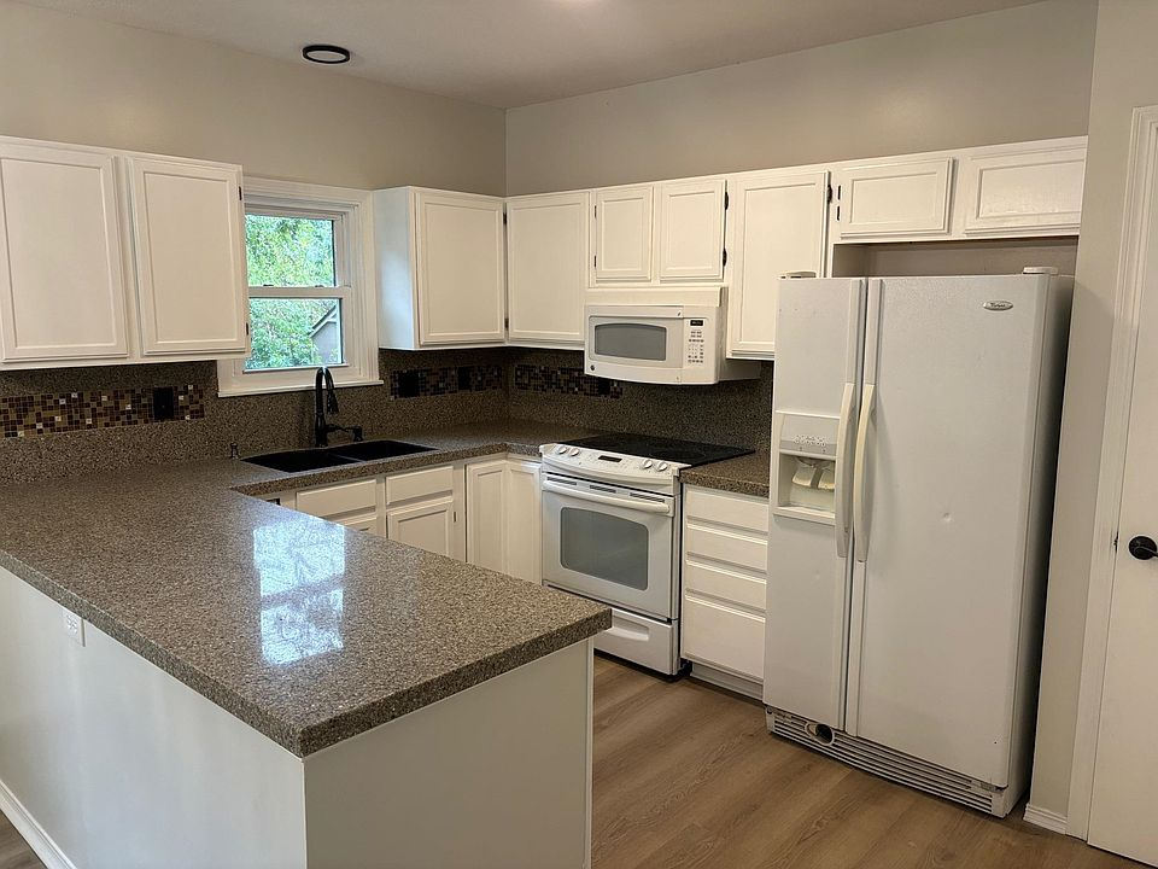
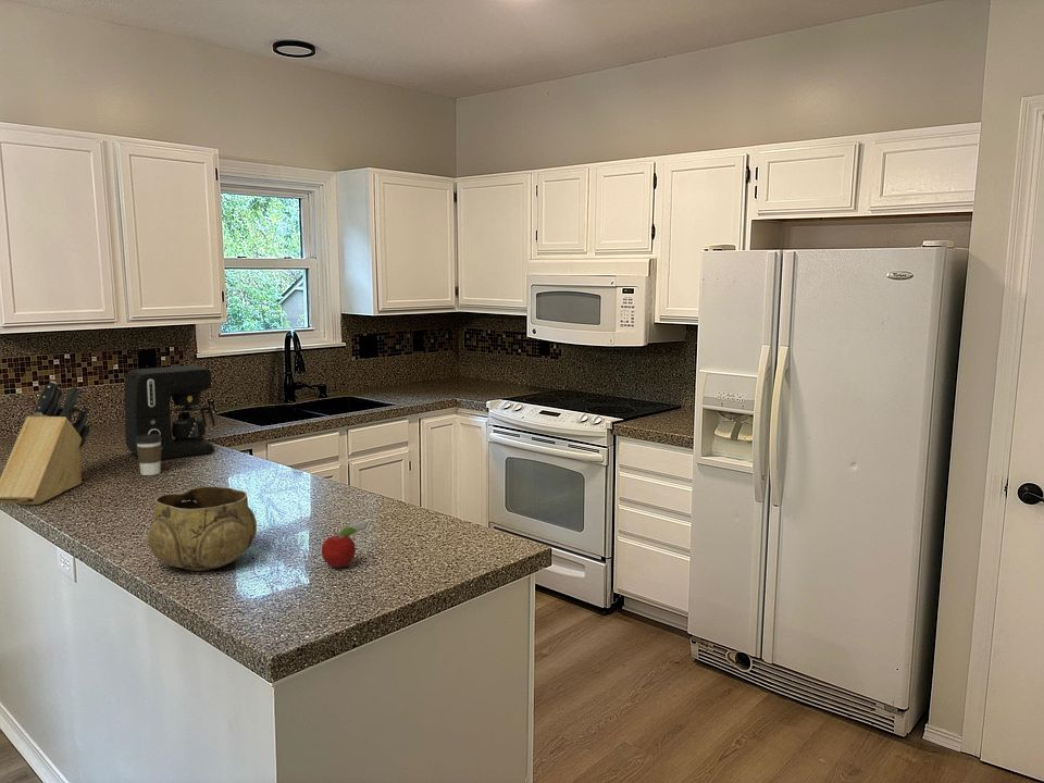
+ fruit (343, 543)
+ coffee maker (175, 410)
+ knife block (45, 438)
+ coffee cup (149, 455)
+ decorative bowl (203, 530)
